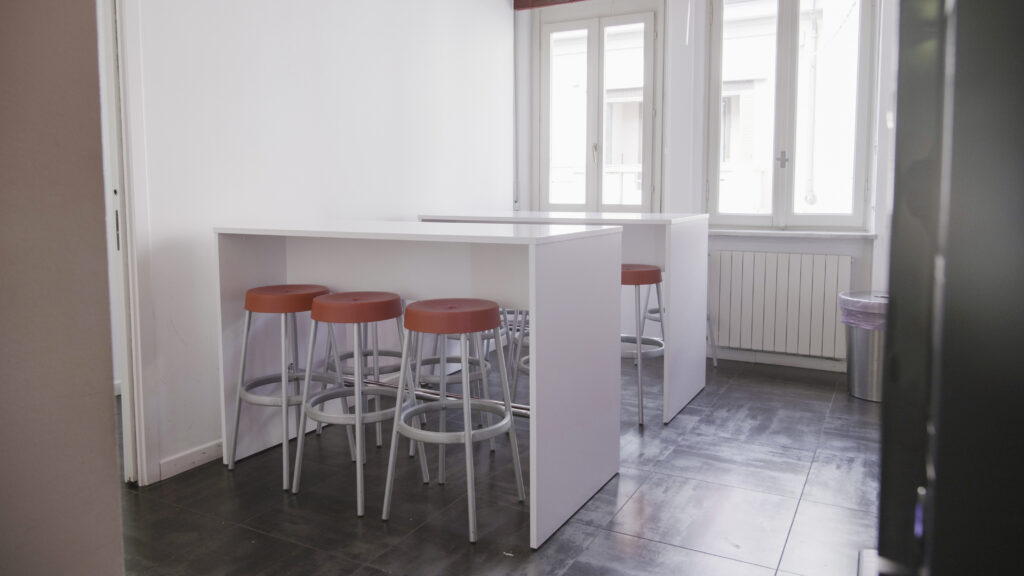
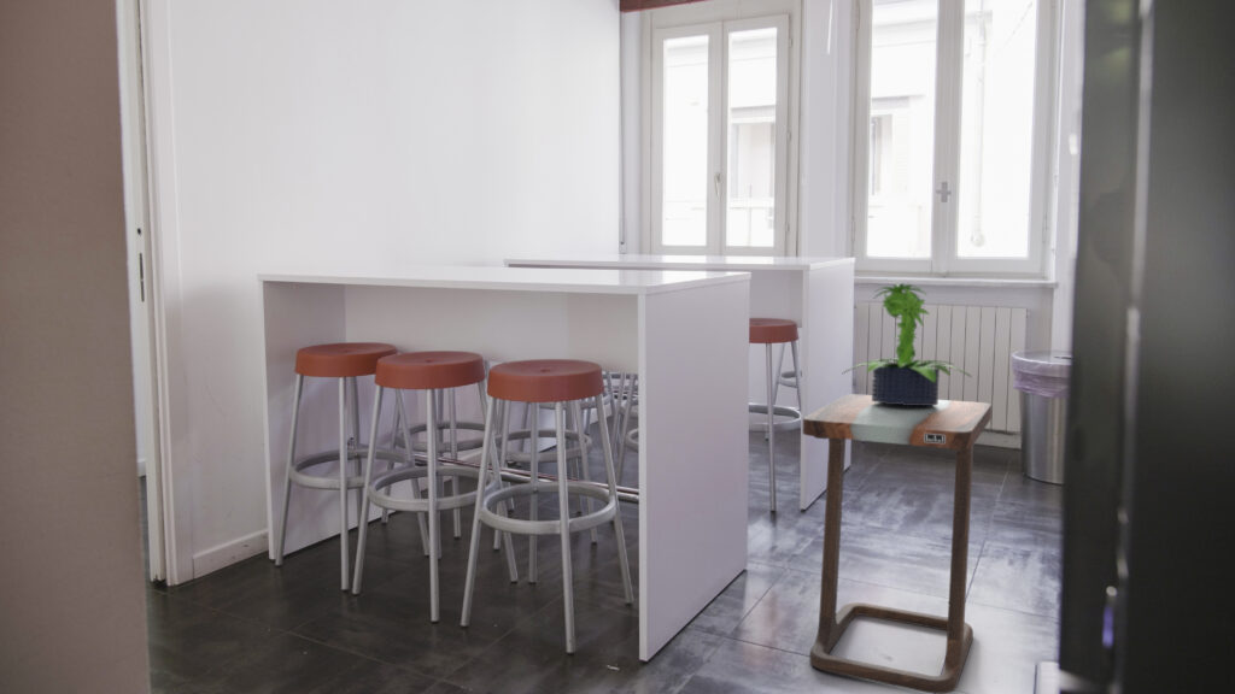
+ potted plant (907, 345)
+ side table (952, 536)
